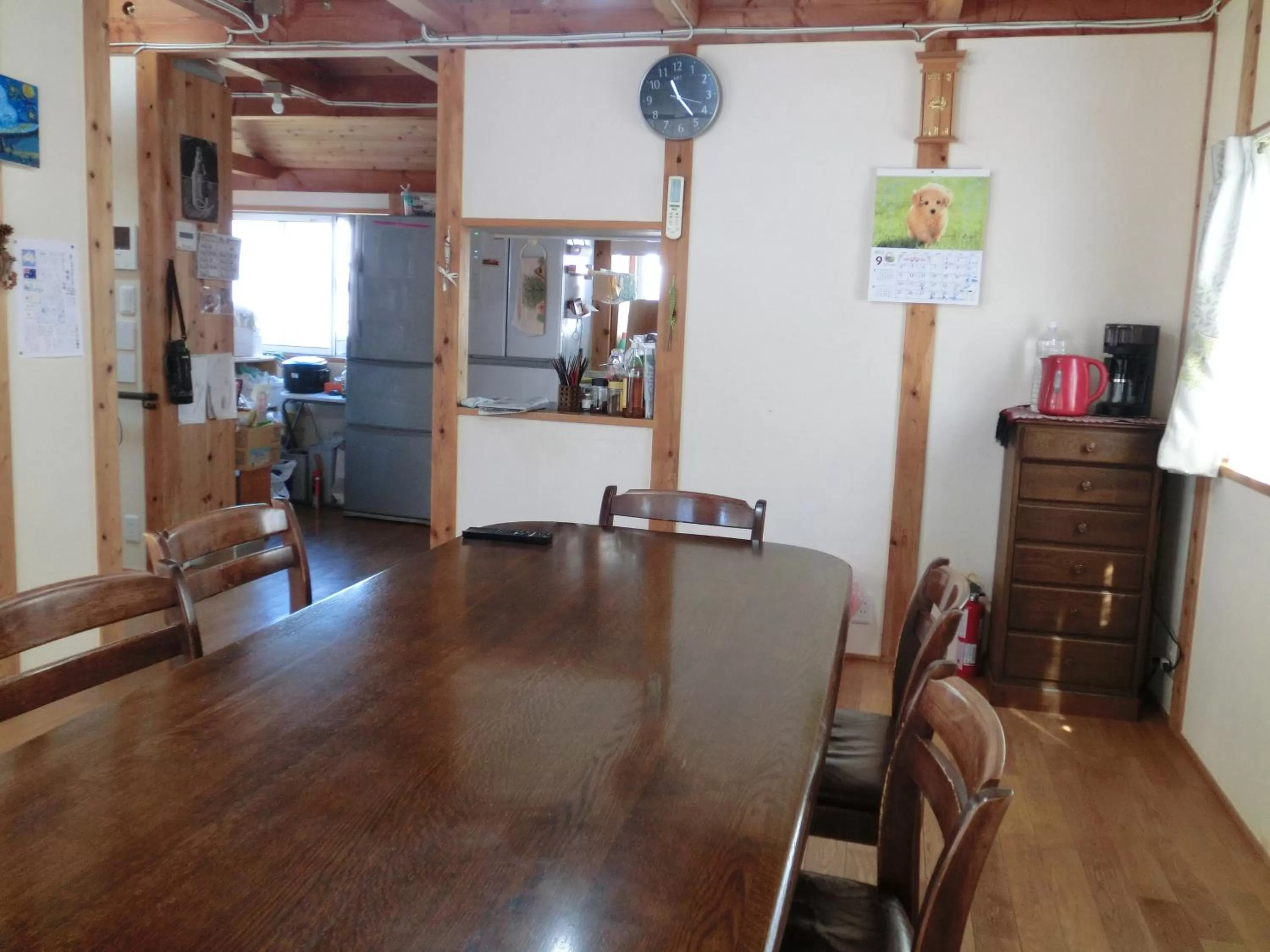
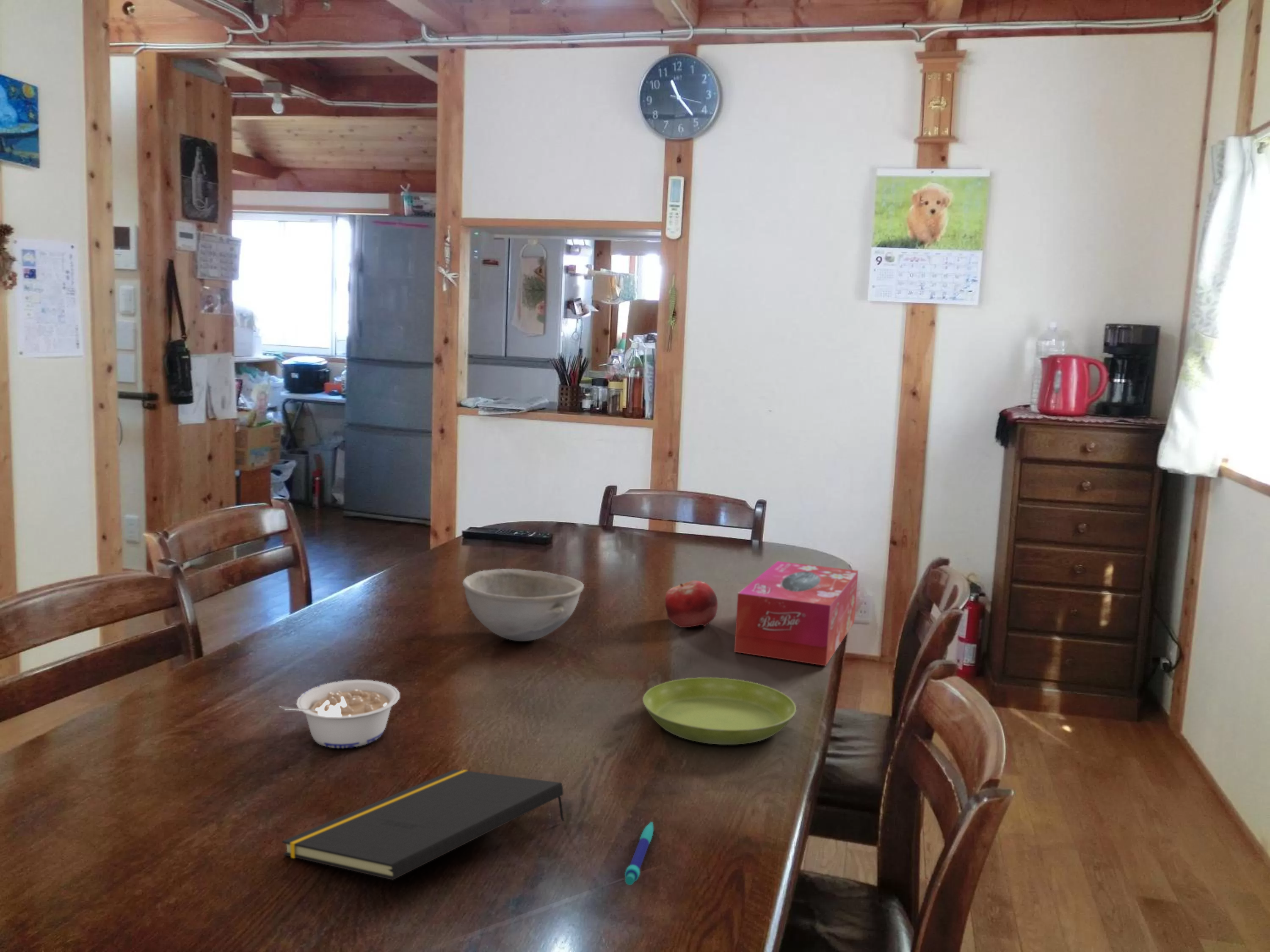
+ notepad (428, 817)
+ tissue box (800, 609)
+ pen (642, 848)
+ bowl (522, 609)
+ legume (347, 714)
+ fruit (690, 603)
+ saucer (718, 712)
